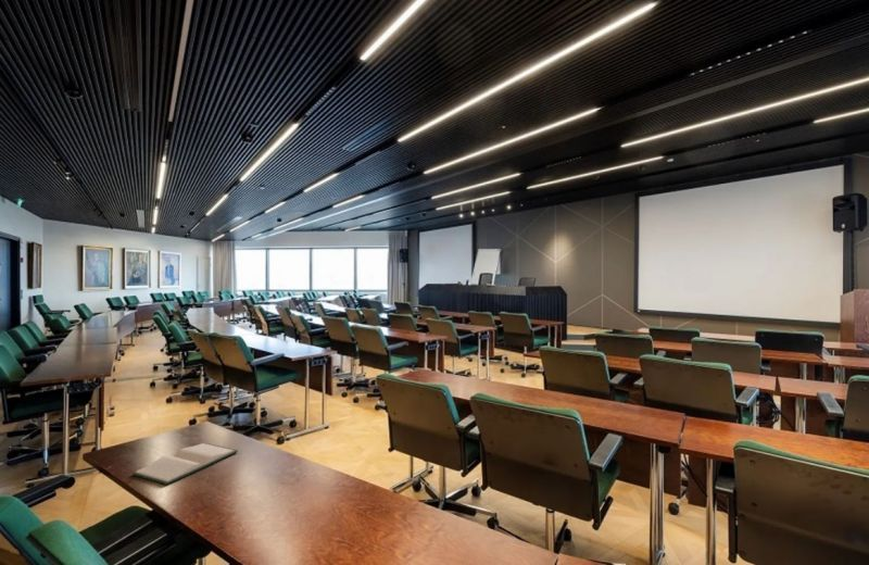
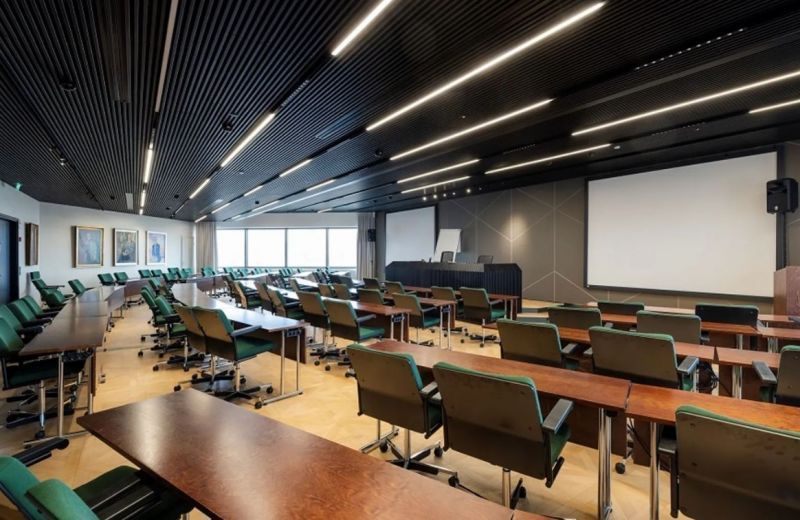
- hardback book (188, 459)
